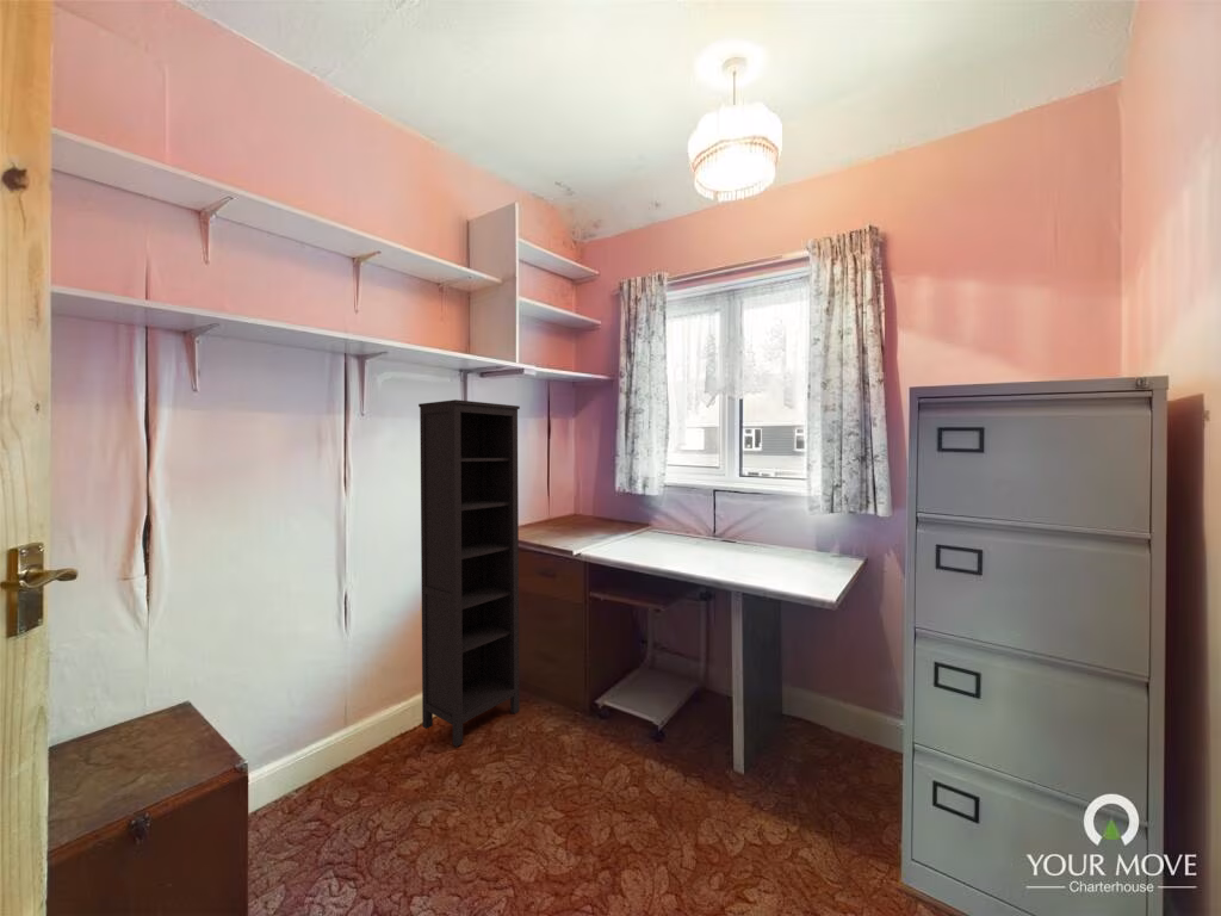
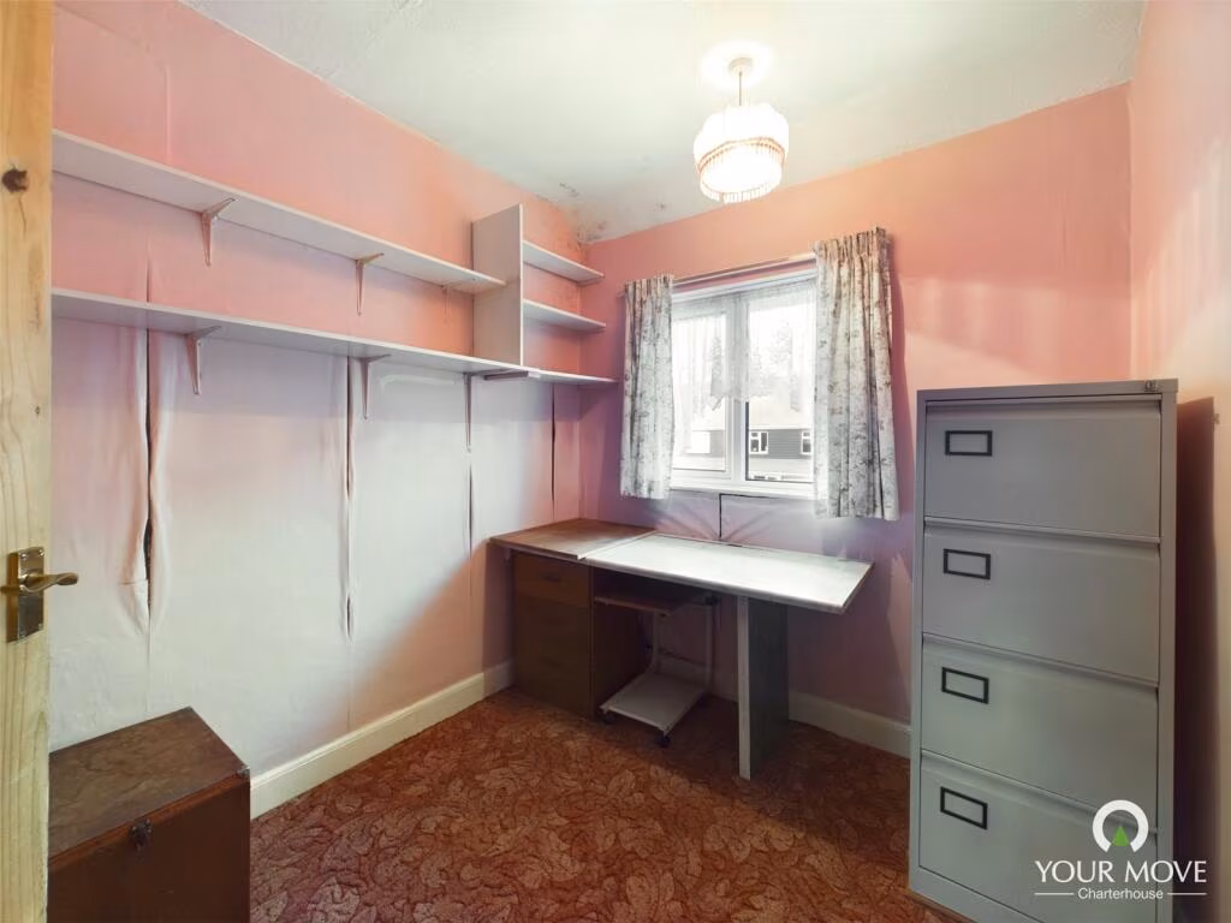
- bookcase (471, 562)
